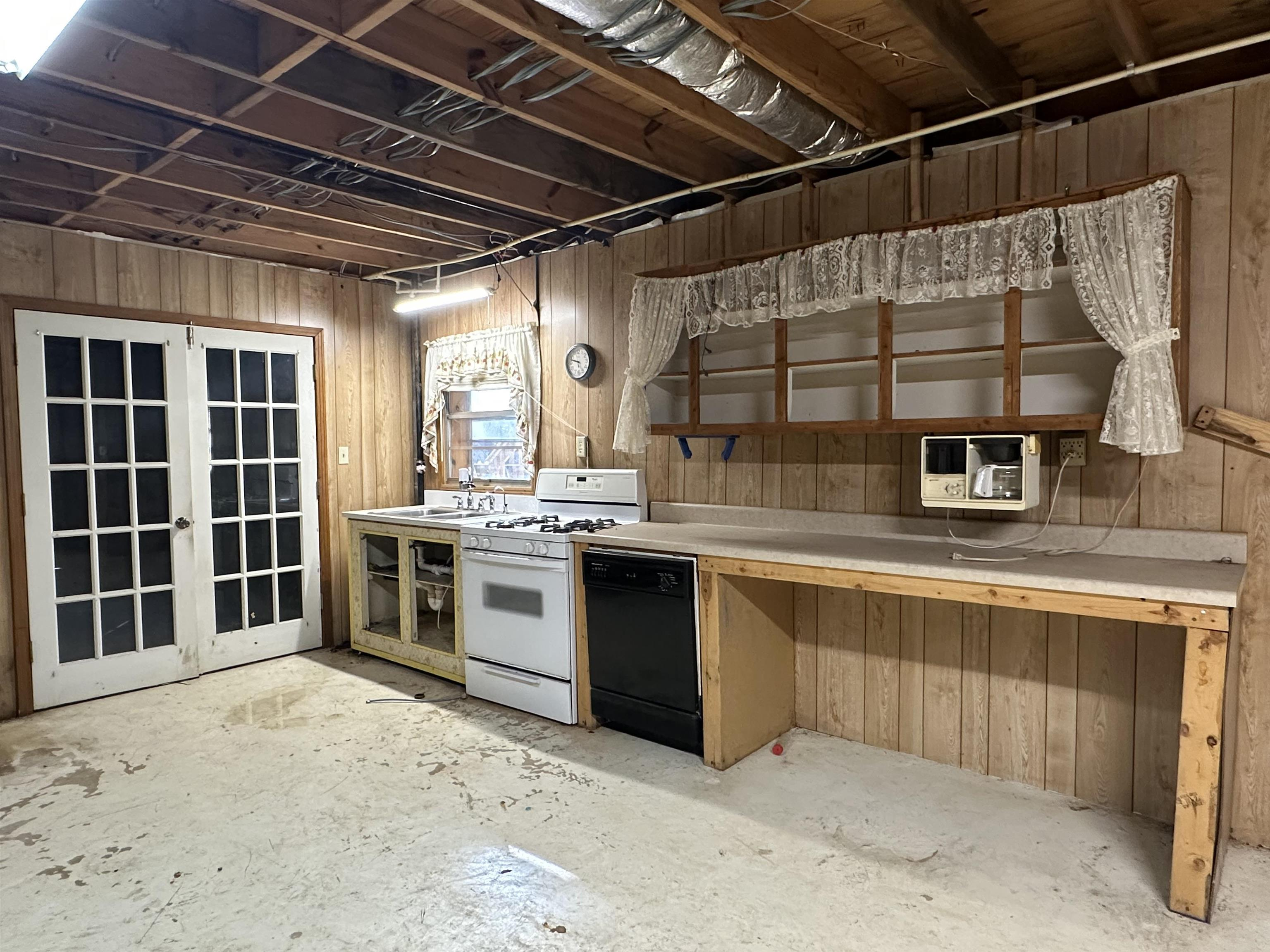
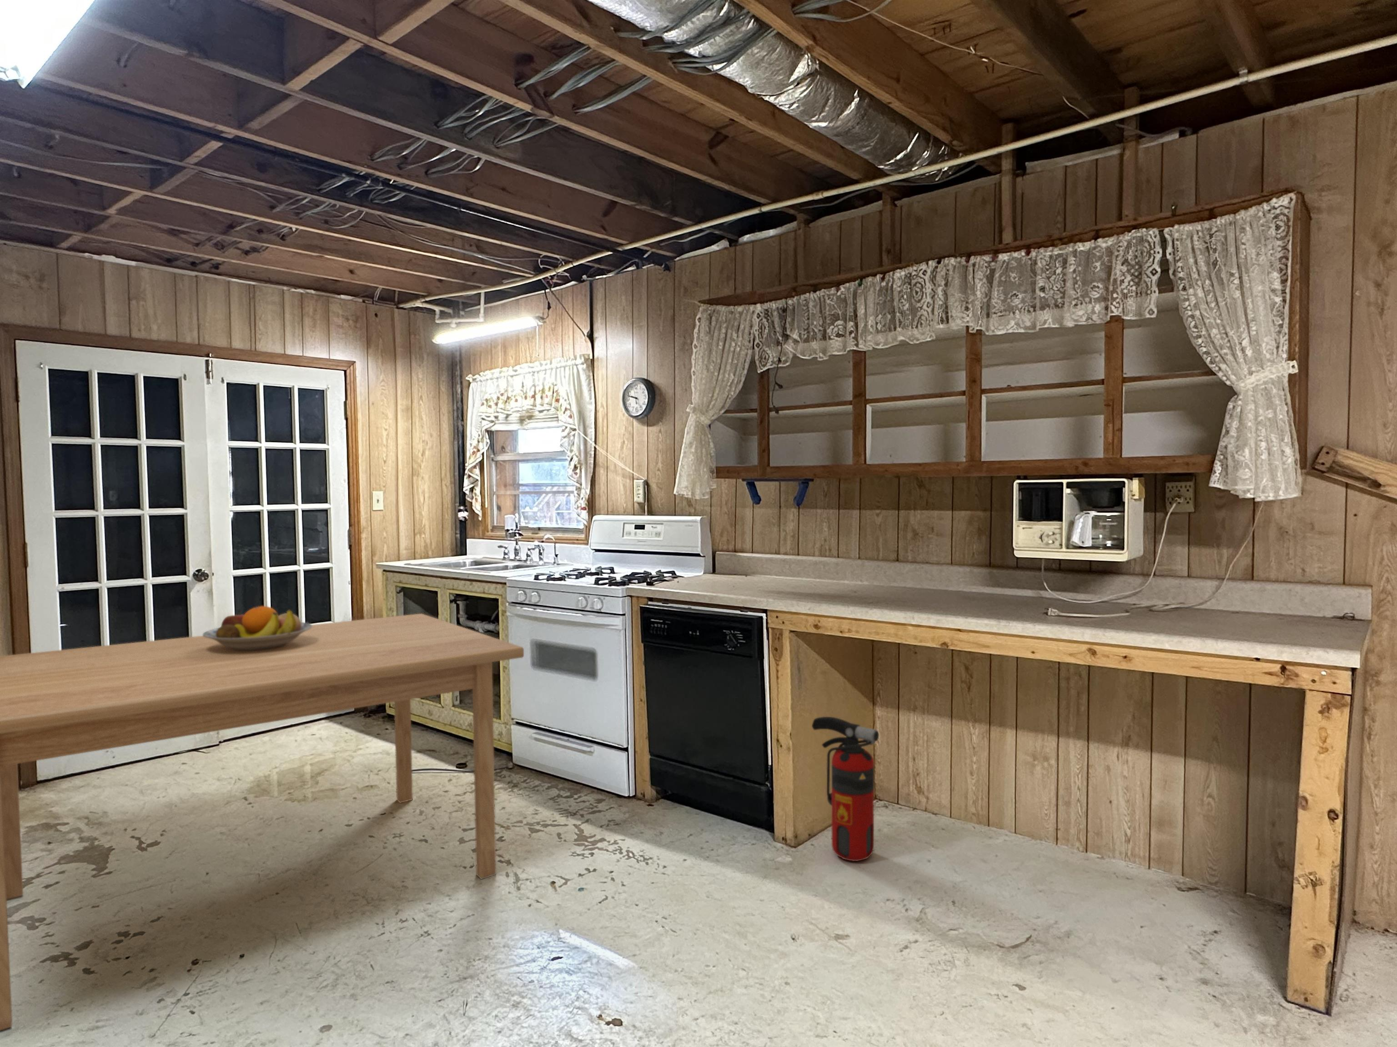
+ fire extinguisher (845, 786)
+ table (242, 727)
+ fruit bowl (258, 625)
